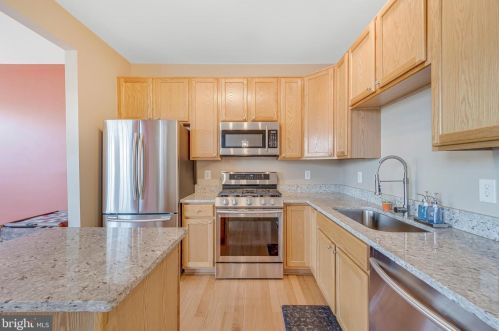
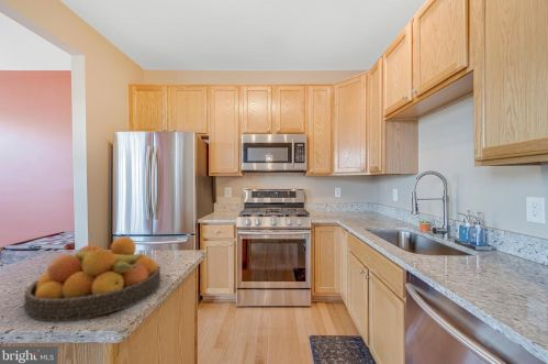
+ fruit bowl (100, 268)
